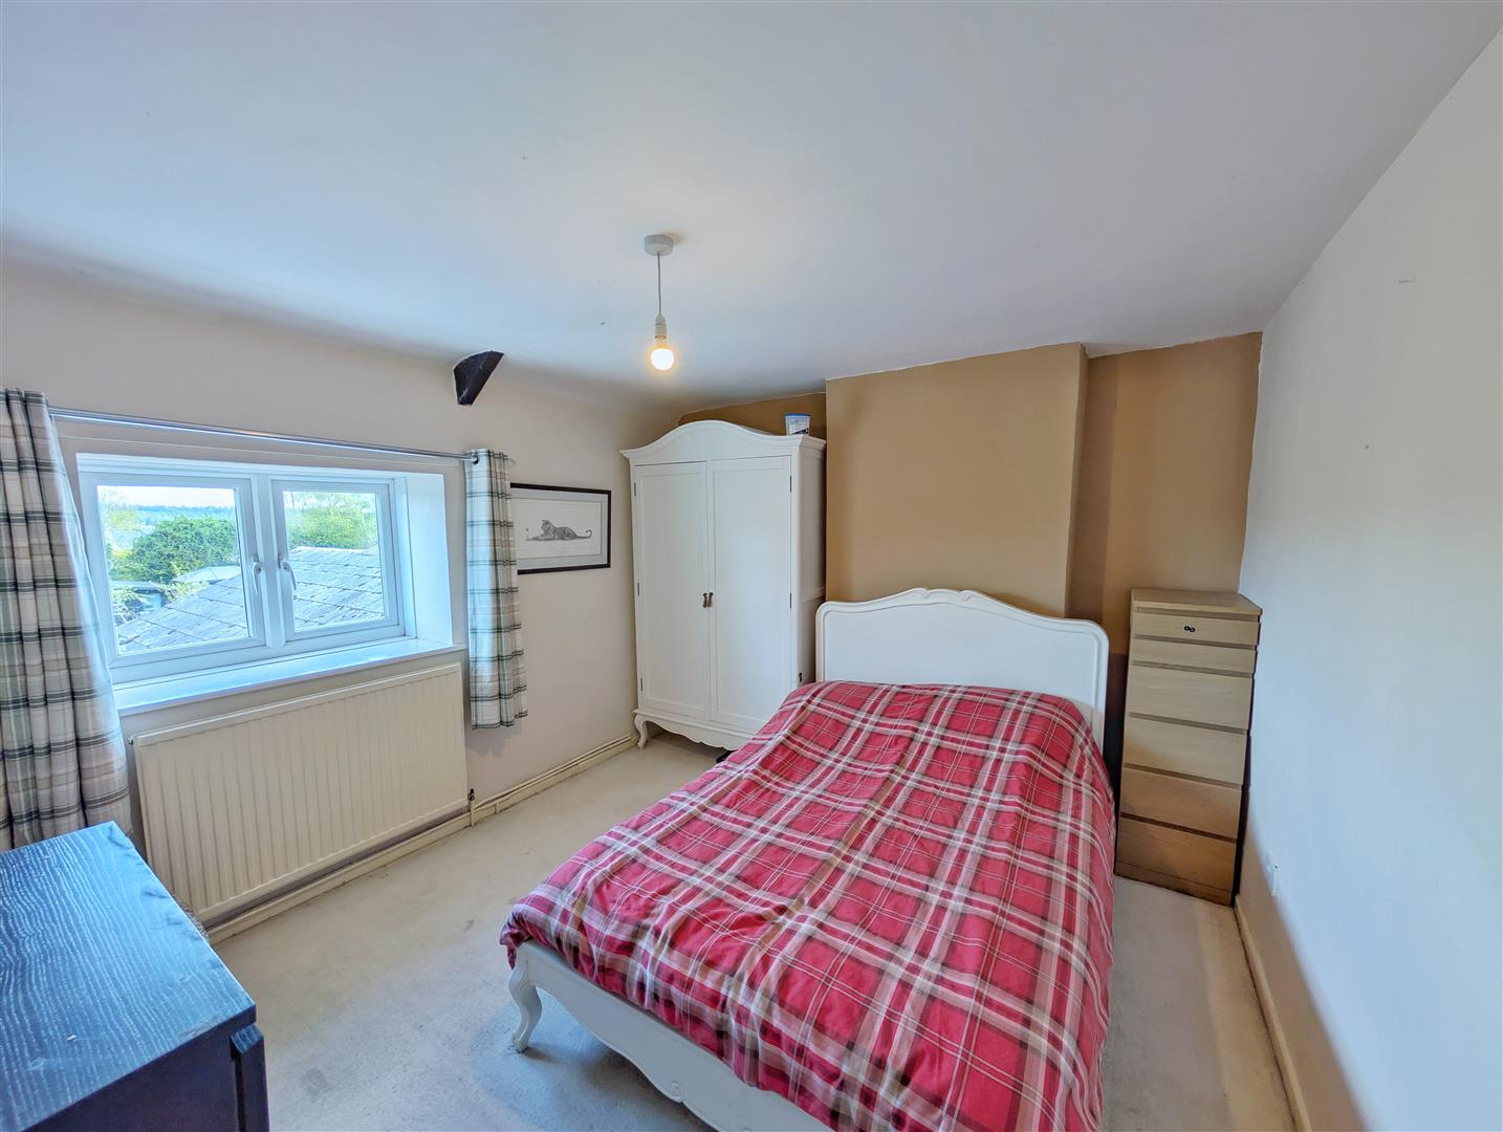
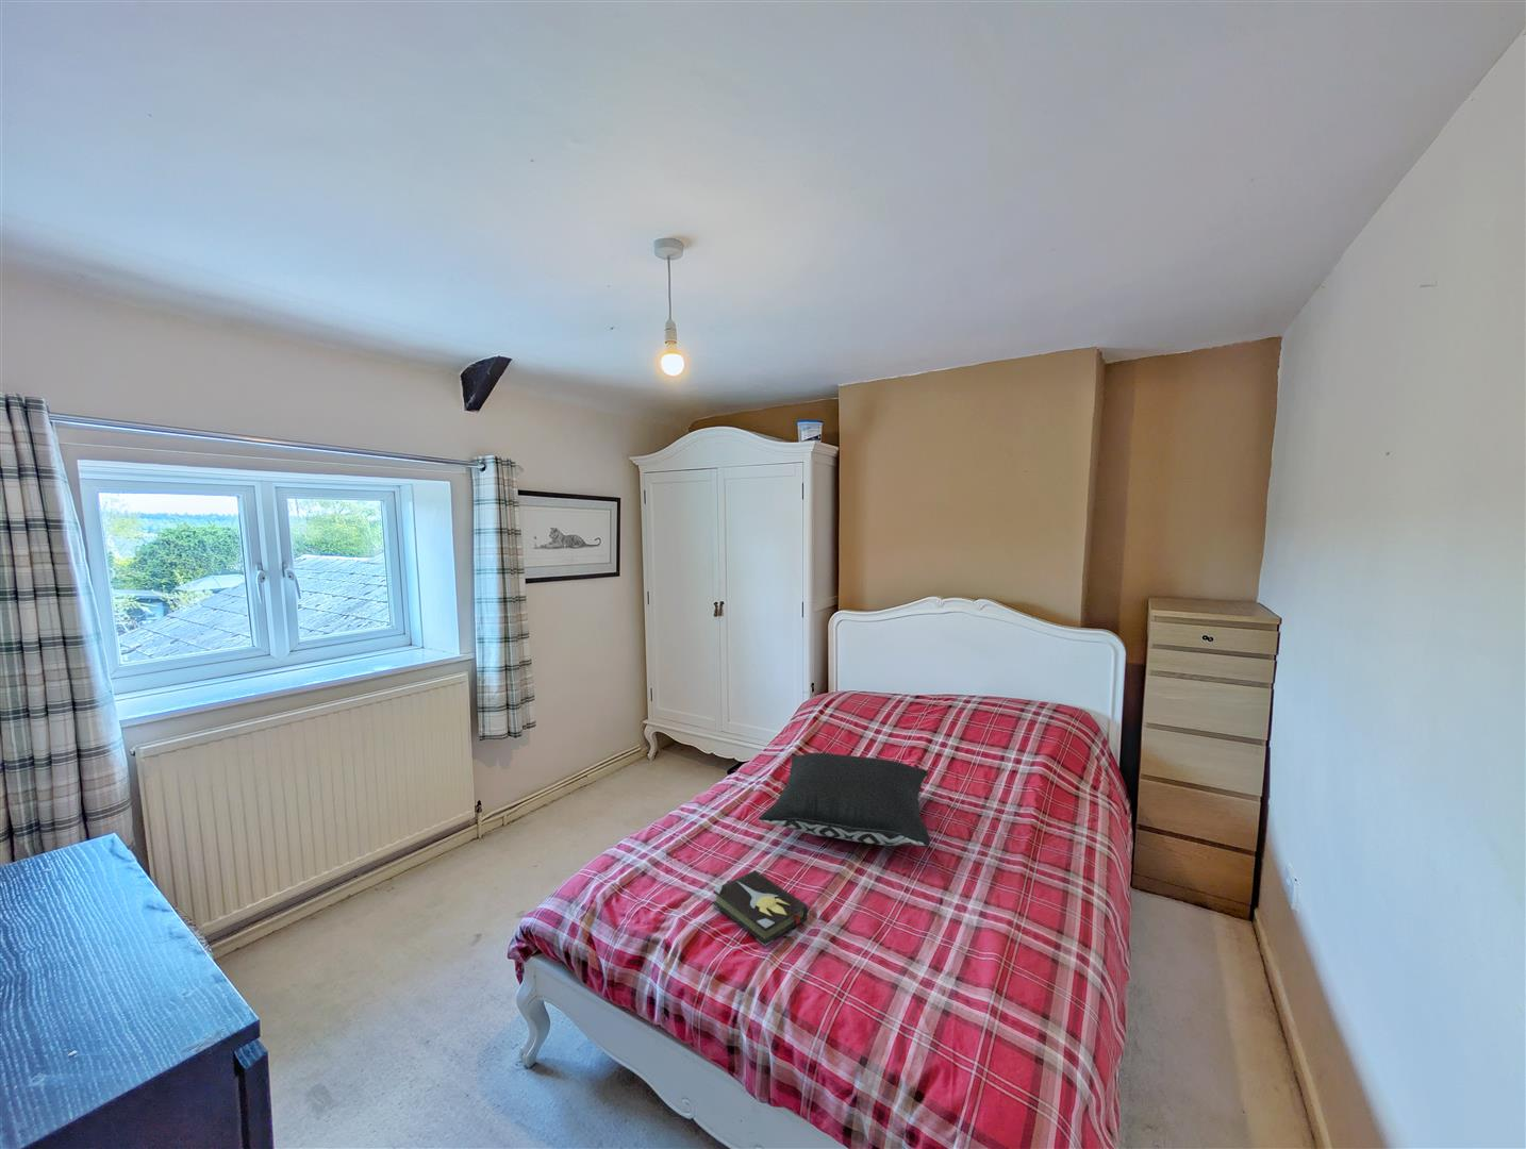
+ hardback book (758, 902)
+ pillow (849, 793)
